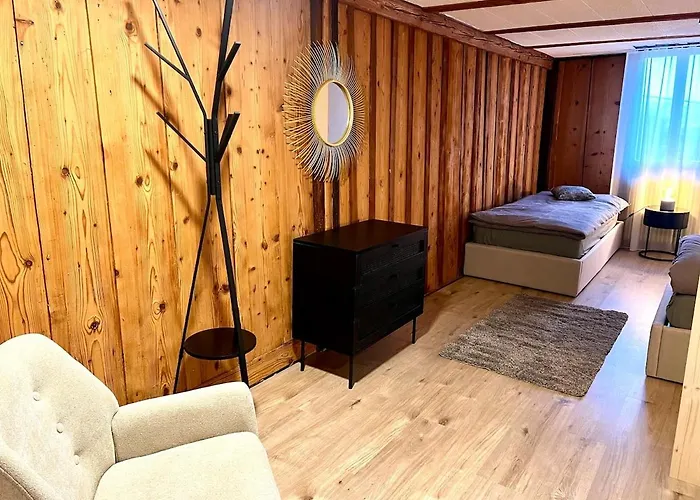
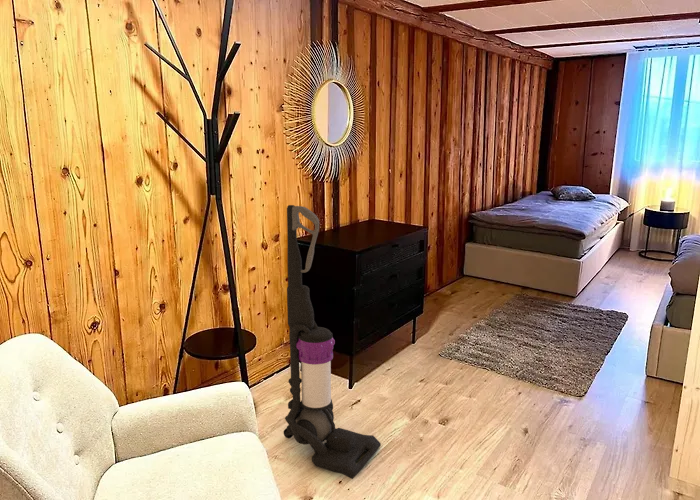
+ vacuum cleaner (323, 334)
